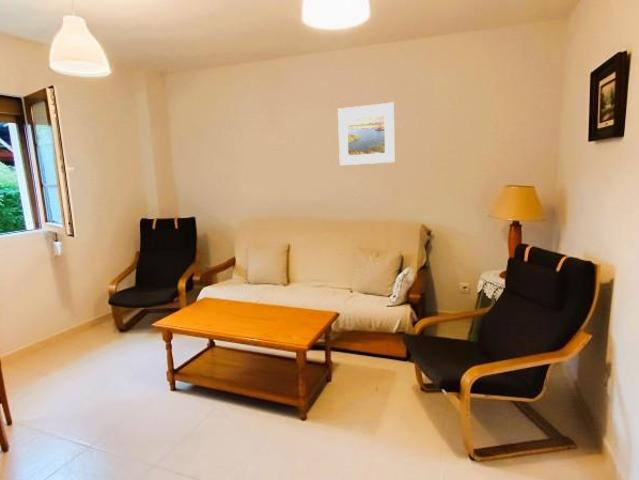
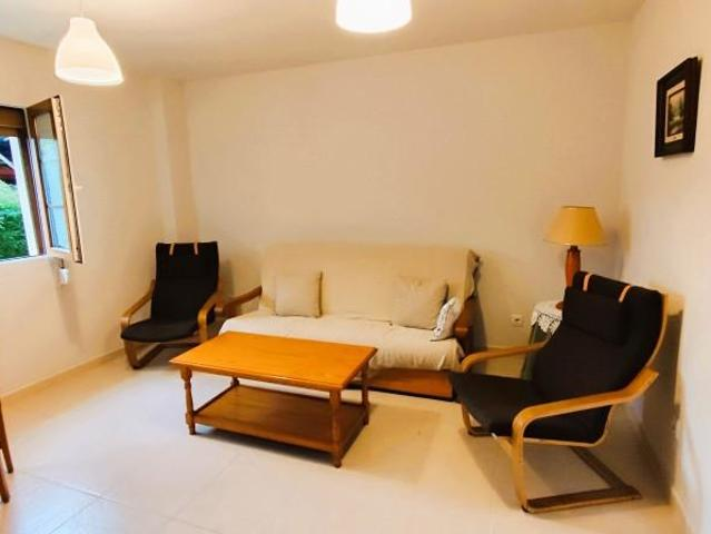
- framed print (365, 135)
